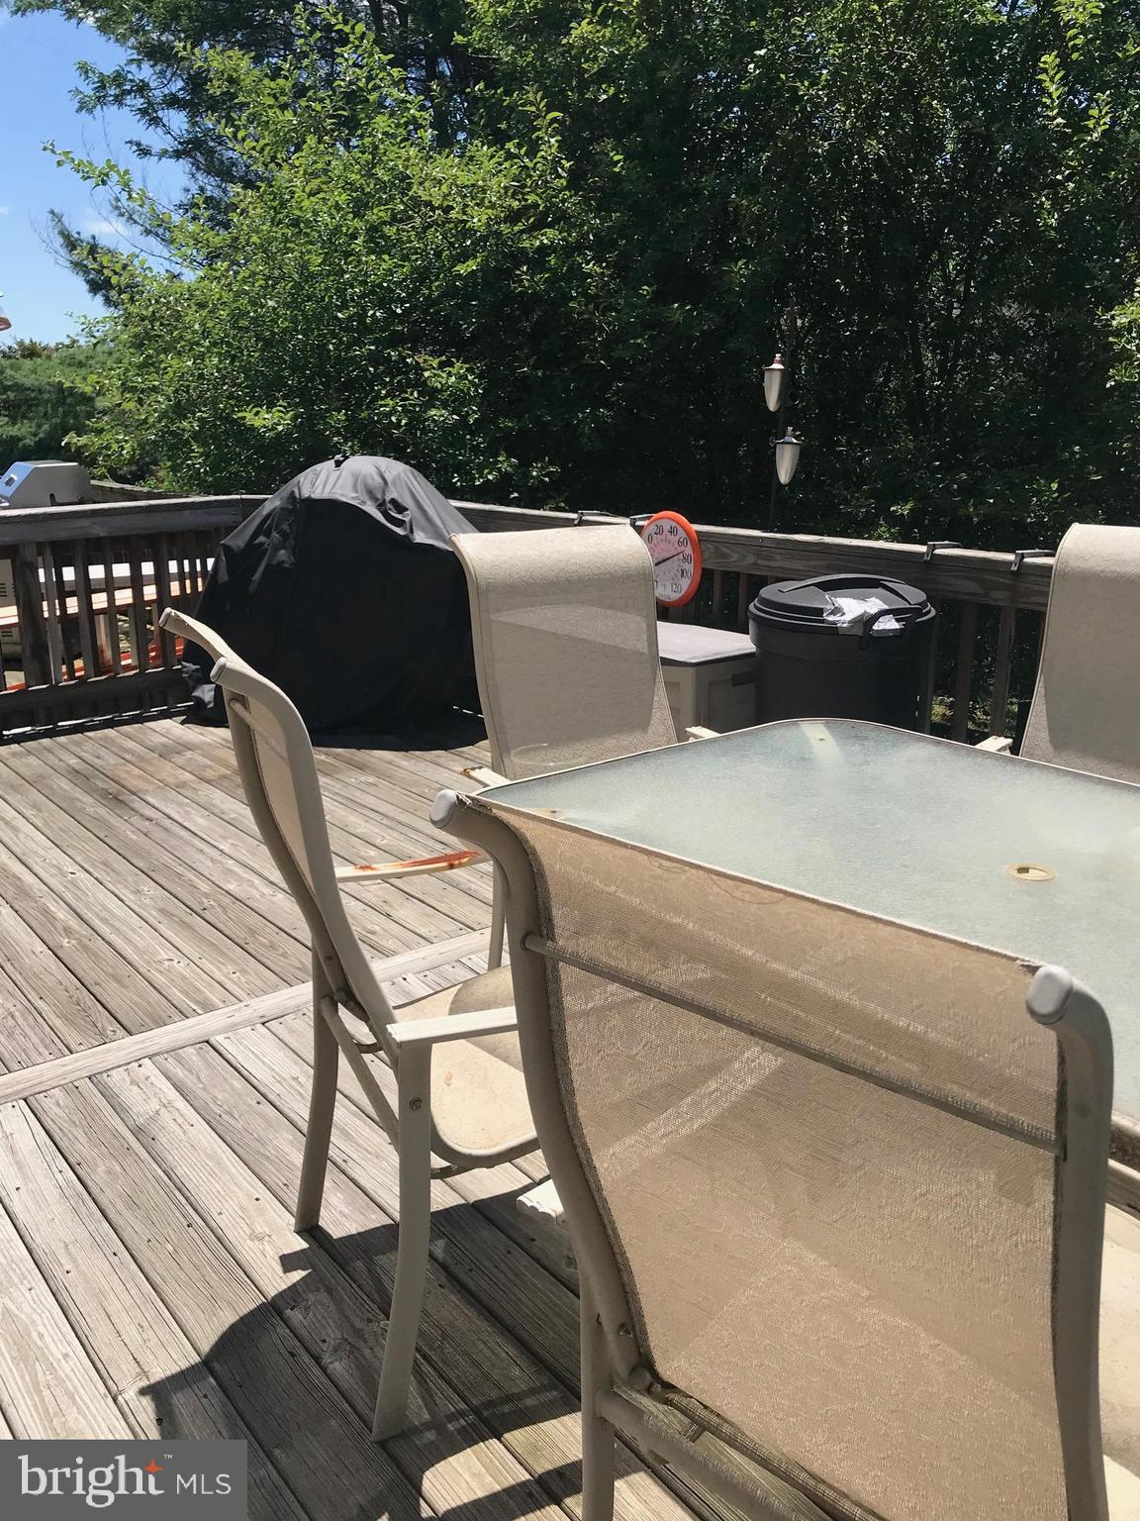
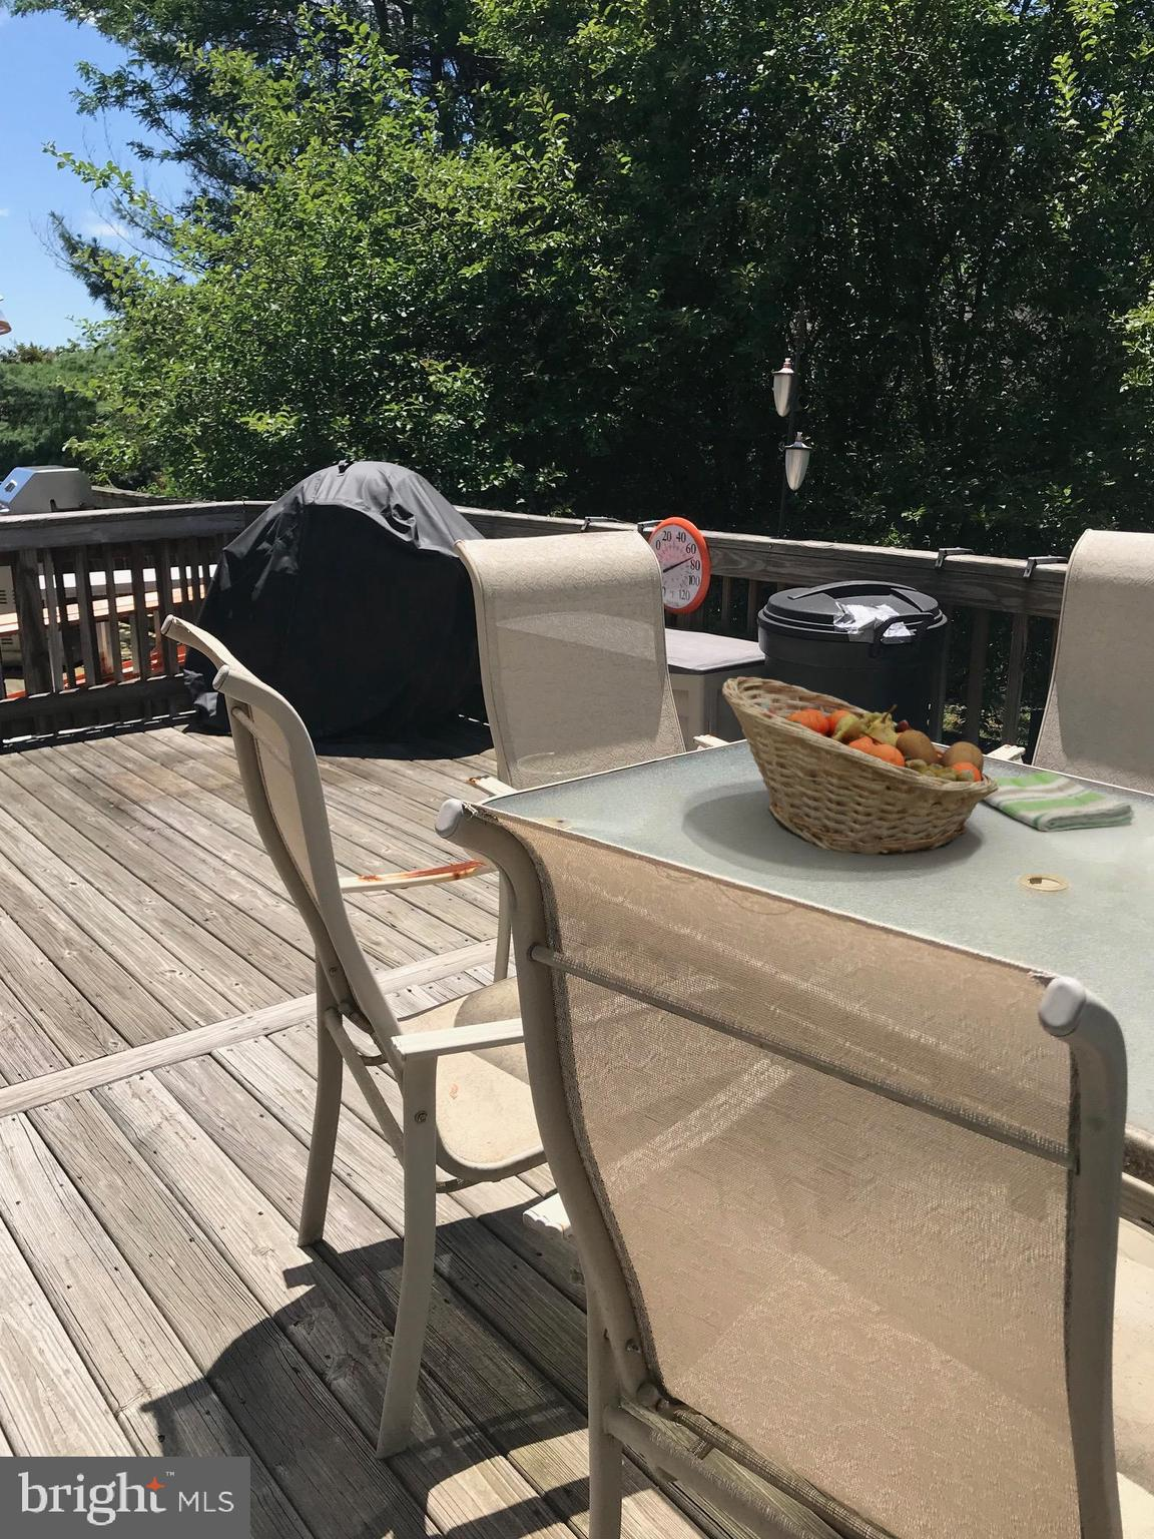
+ dish towel (1047, 797)
+ fruit basket (852, 755)
